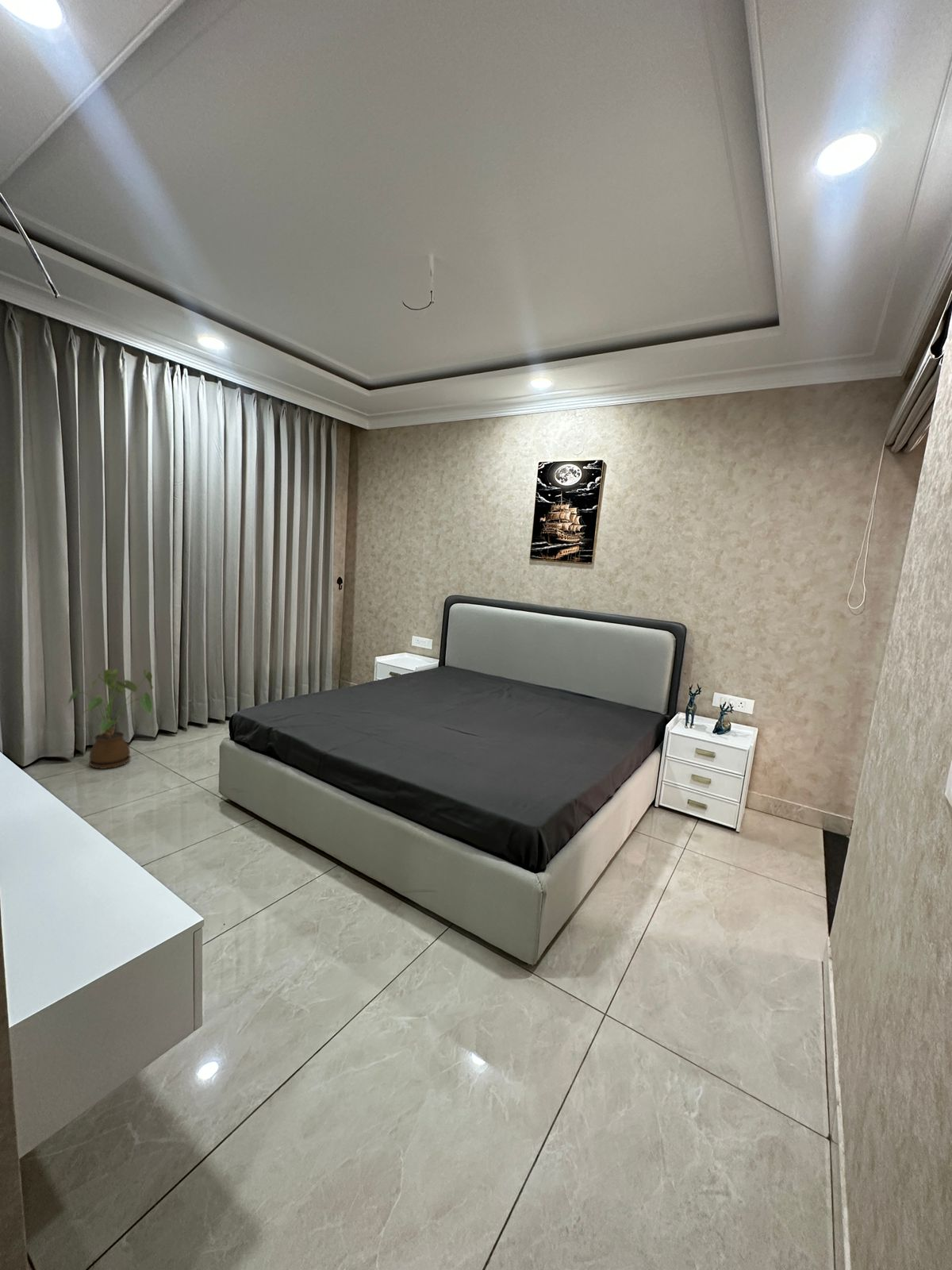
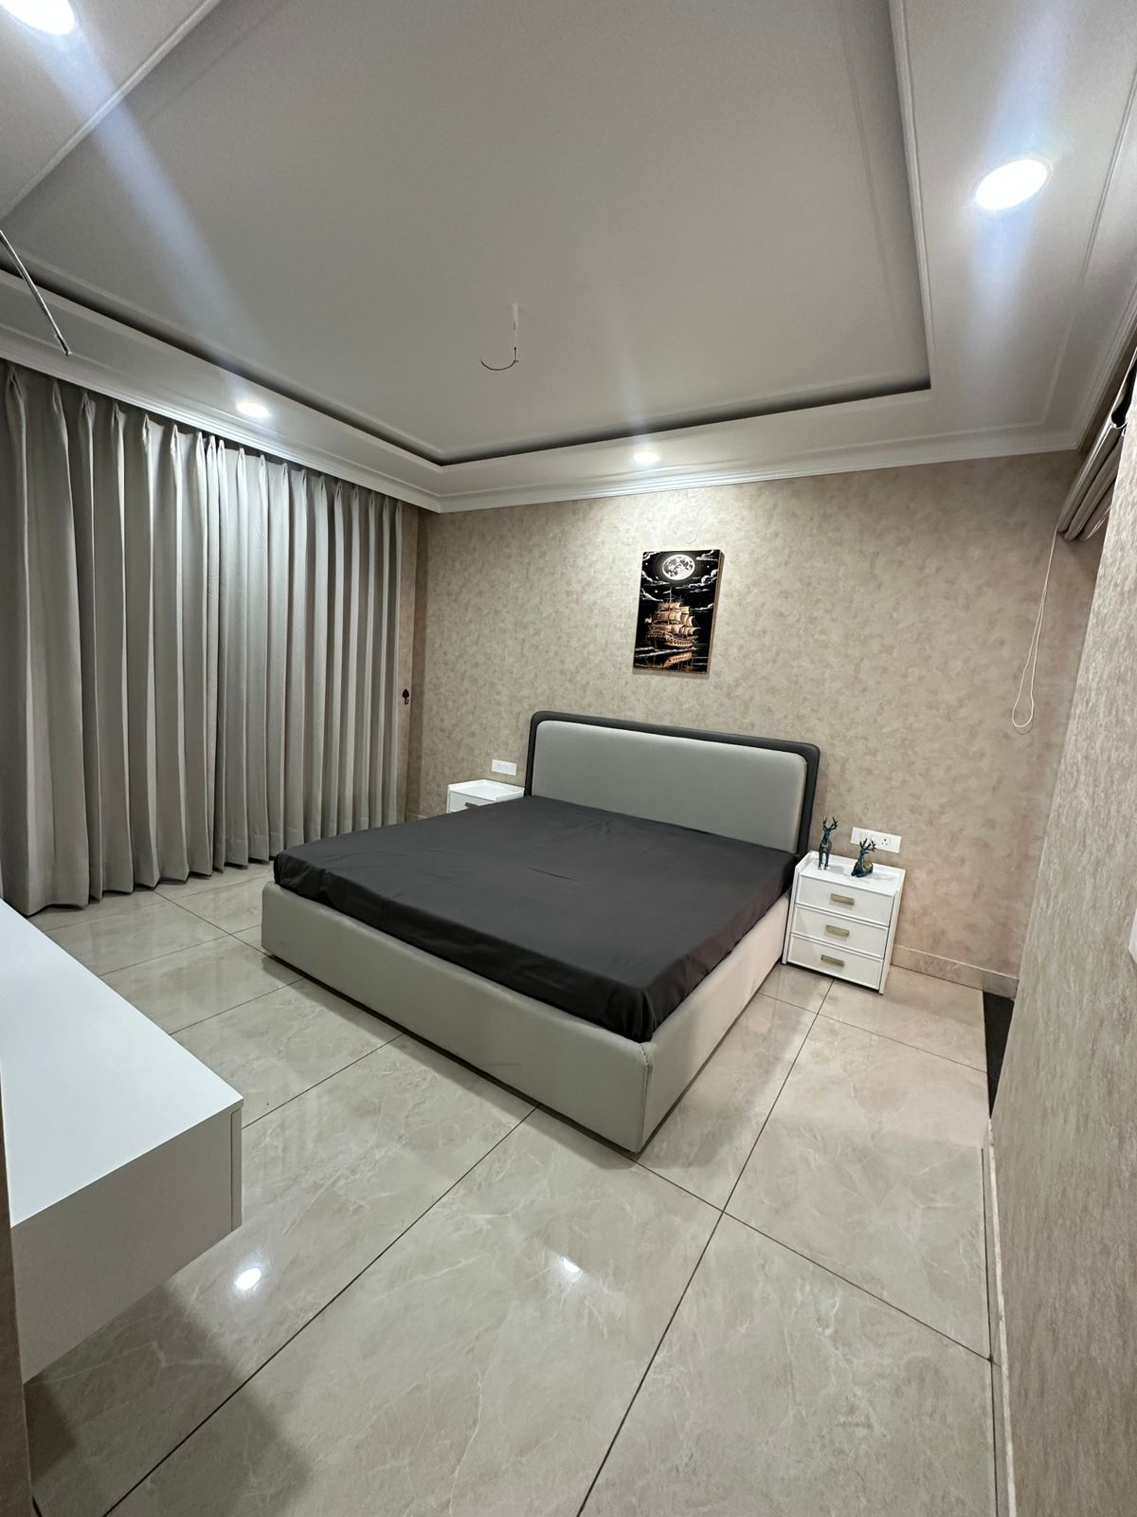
- house plant (117, 718)
